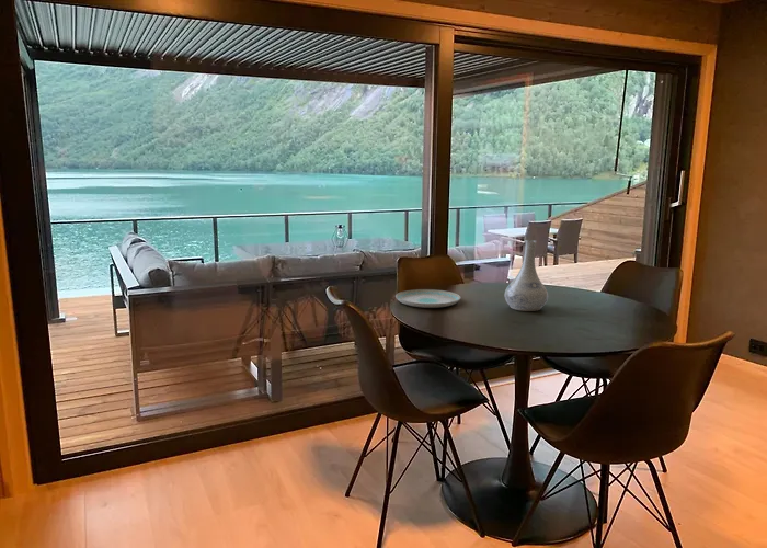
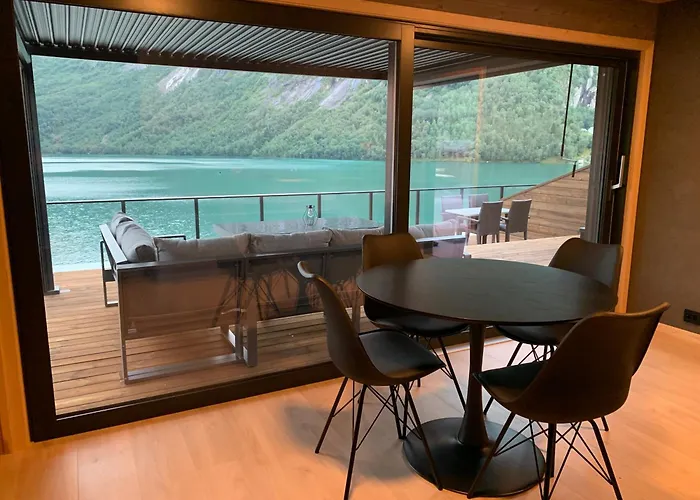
- vase (527, 274)
- plate (427, 298)
